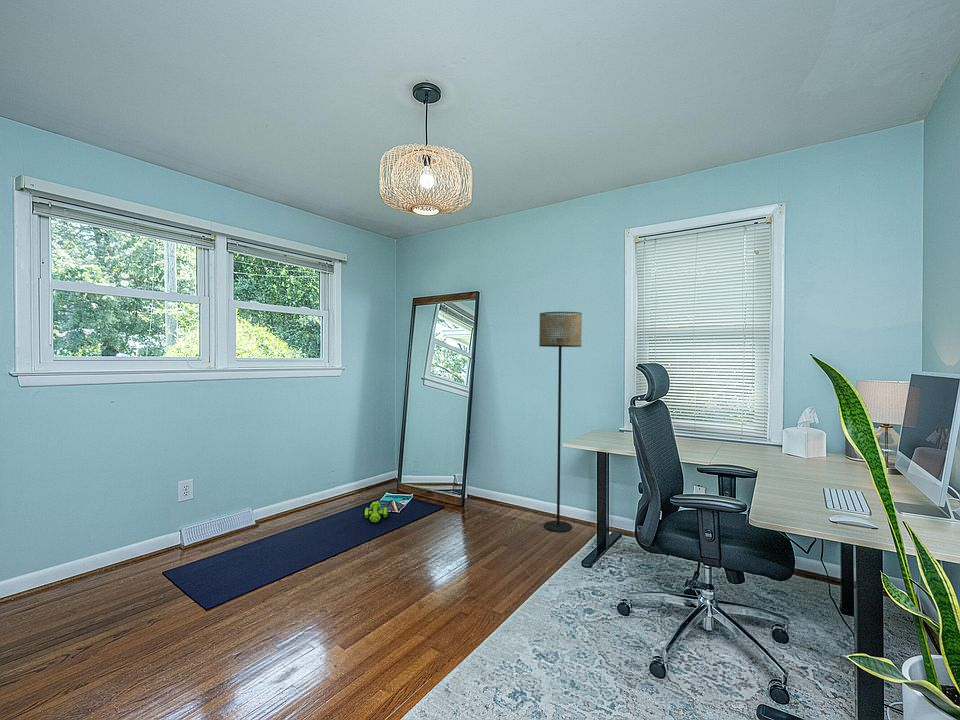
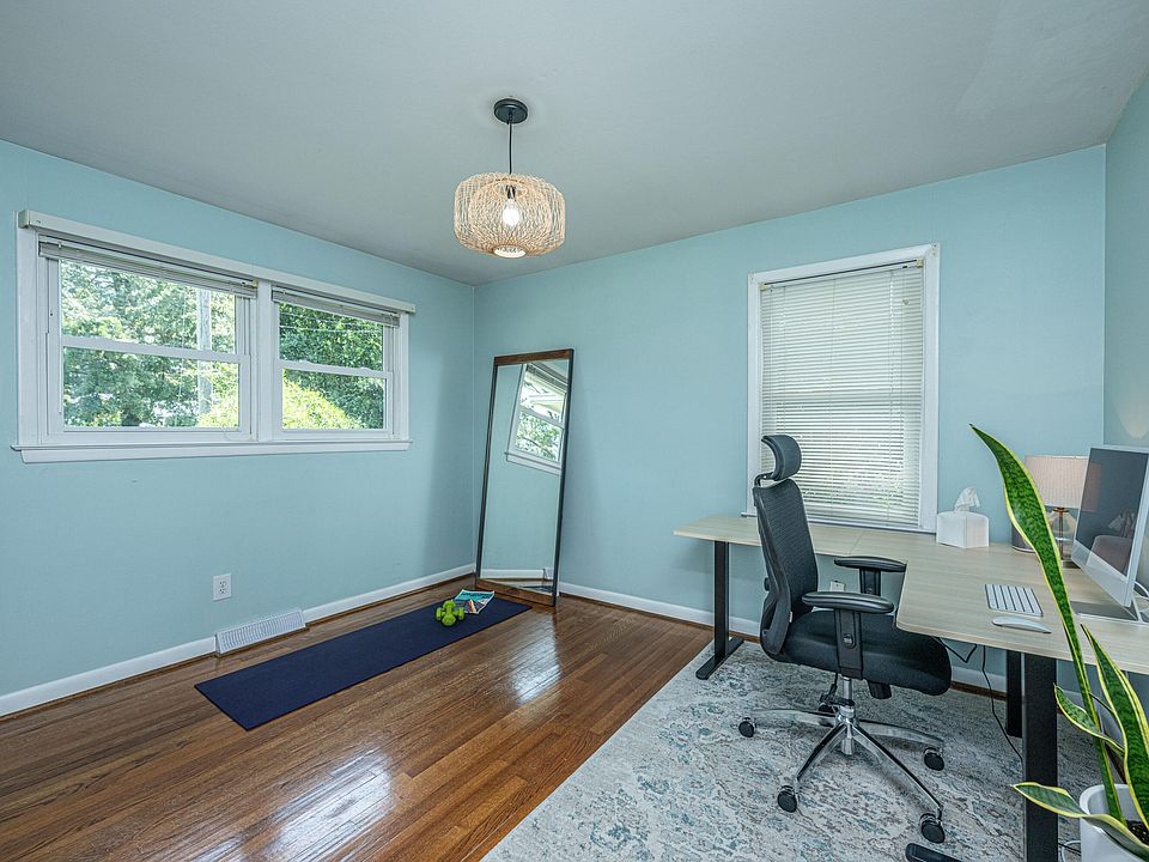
- floor lamp (559, 420)
